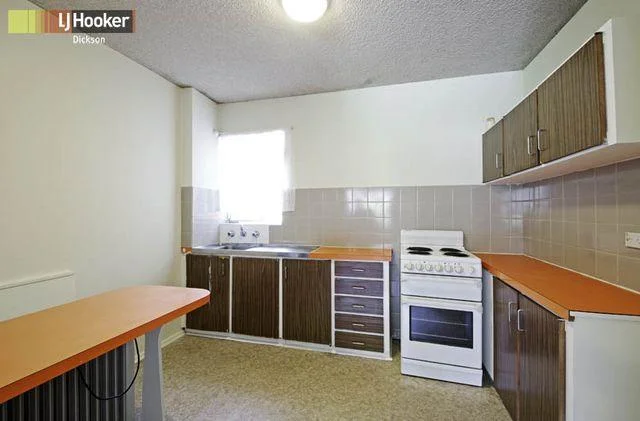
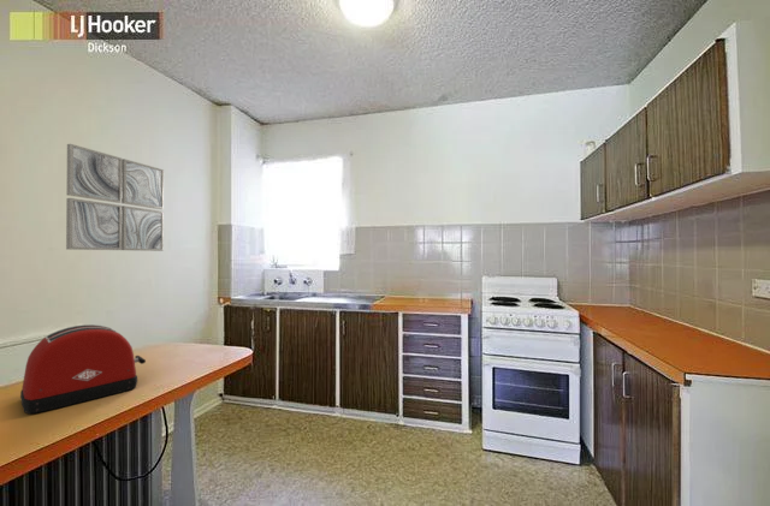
+ wall art (120, 206)
+ toaster (82, 359)
